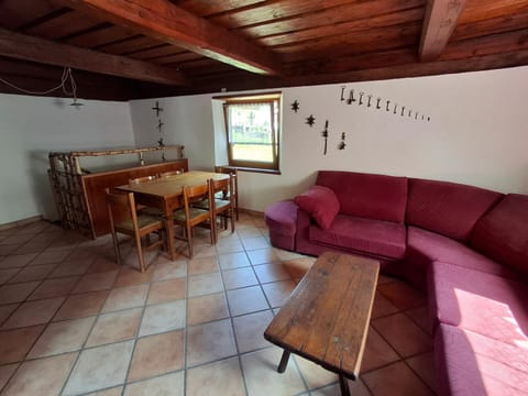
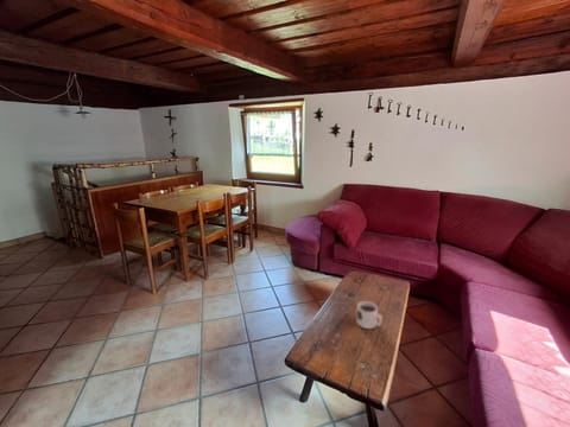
+ mug (368, 314)
